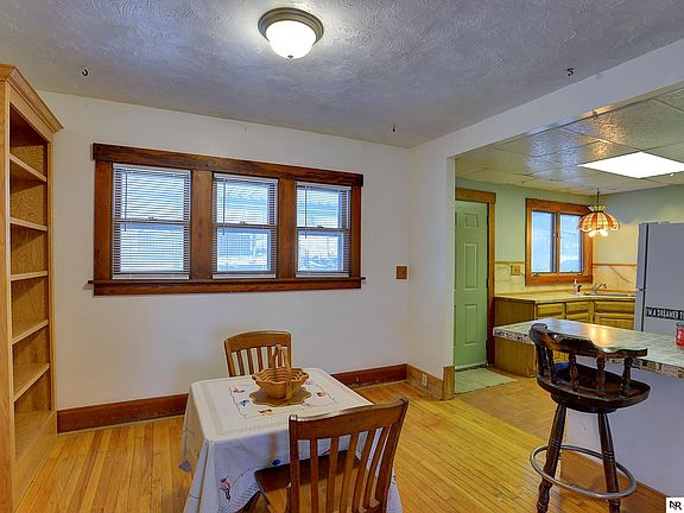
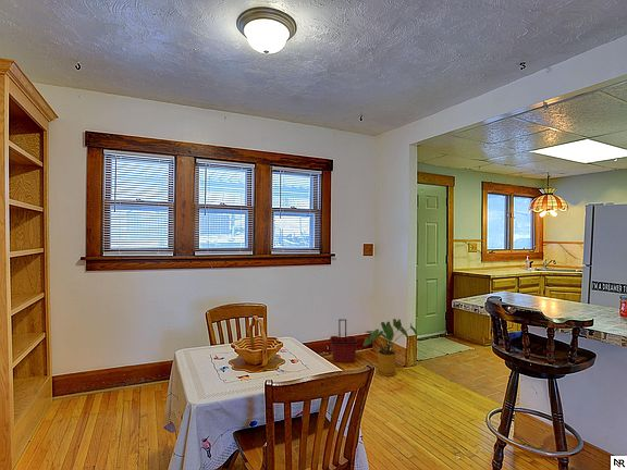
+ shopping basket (343, 341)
+ house plant (388, 346)
